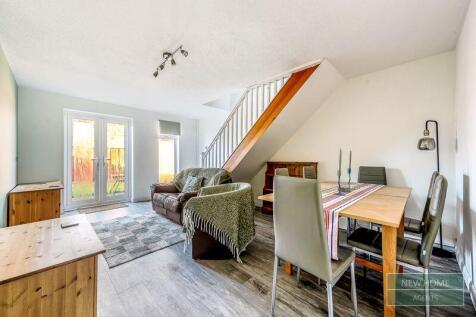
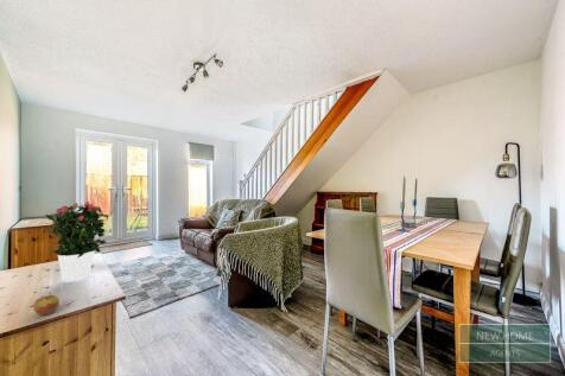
+ apple (46, 302)
+ potted flower (77, 240)
